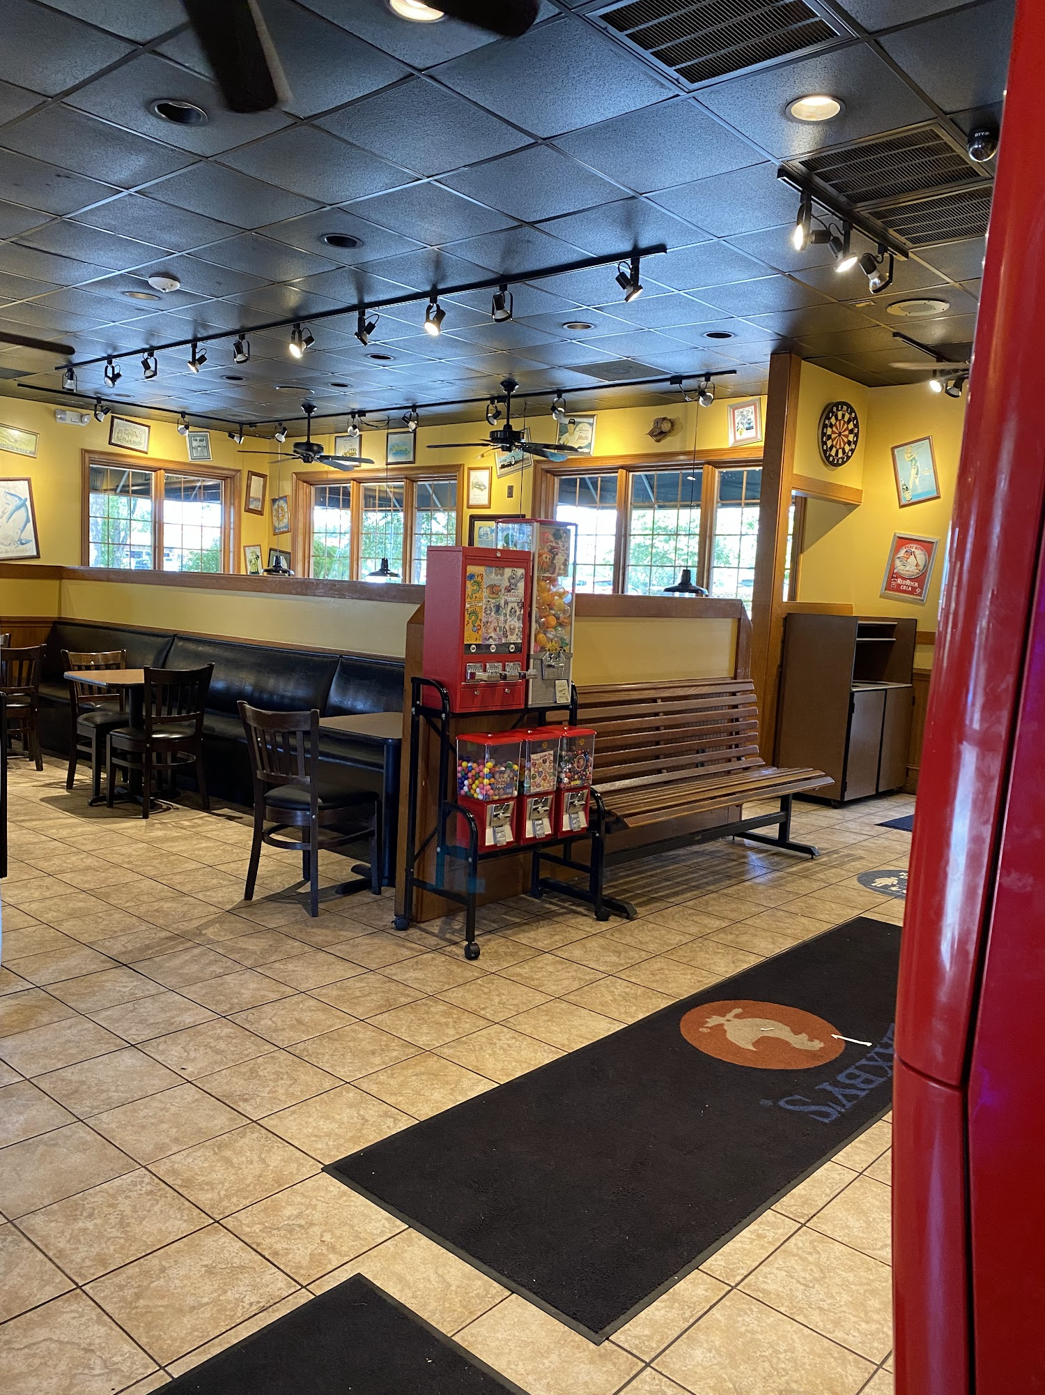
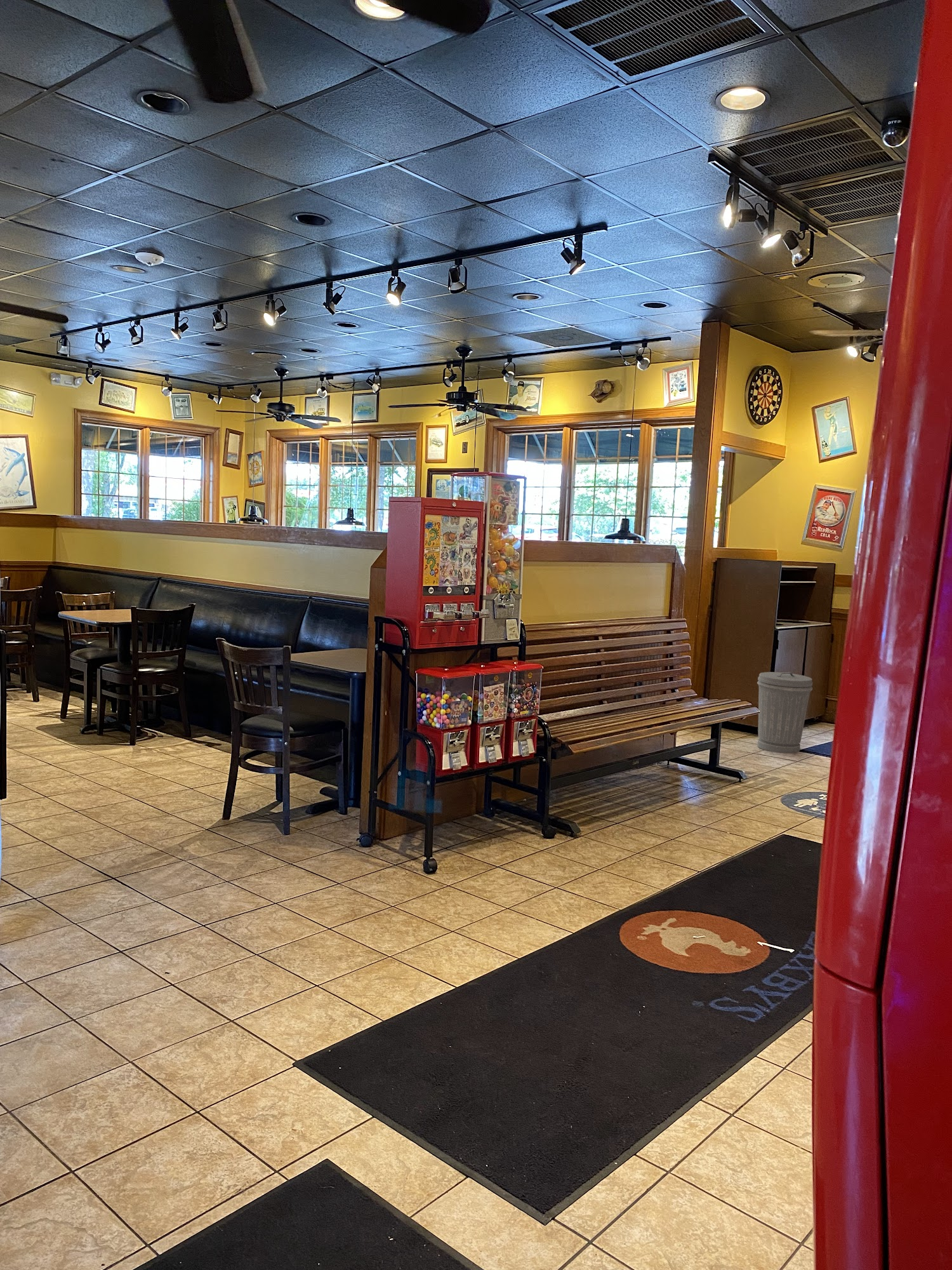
+ trash can (782, 711)
